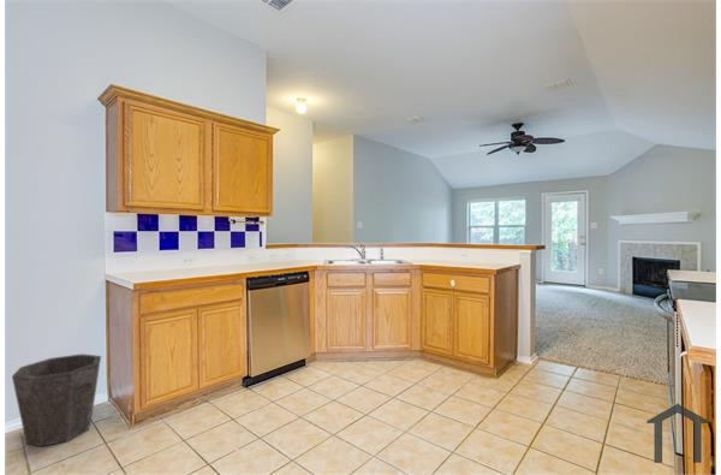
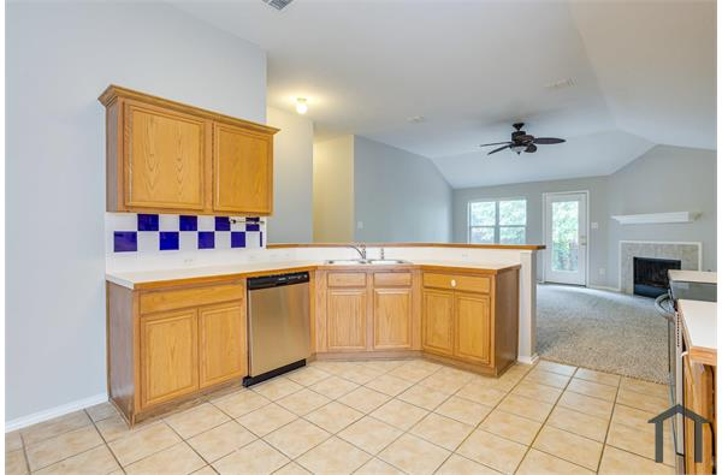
- waste bin (60, 398)
